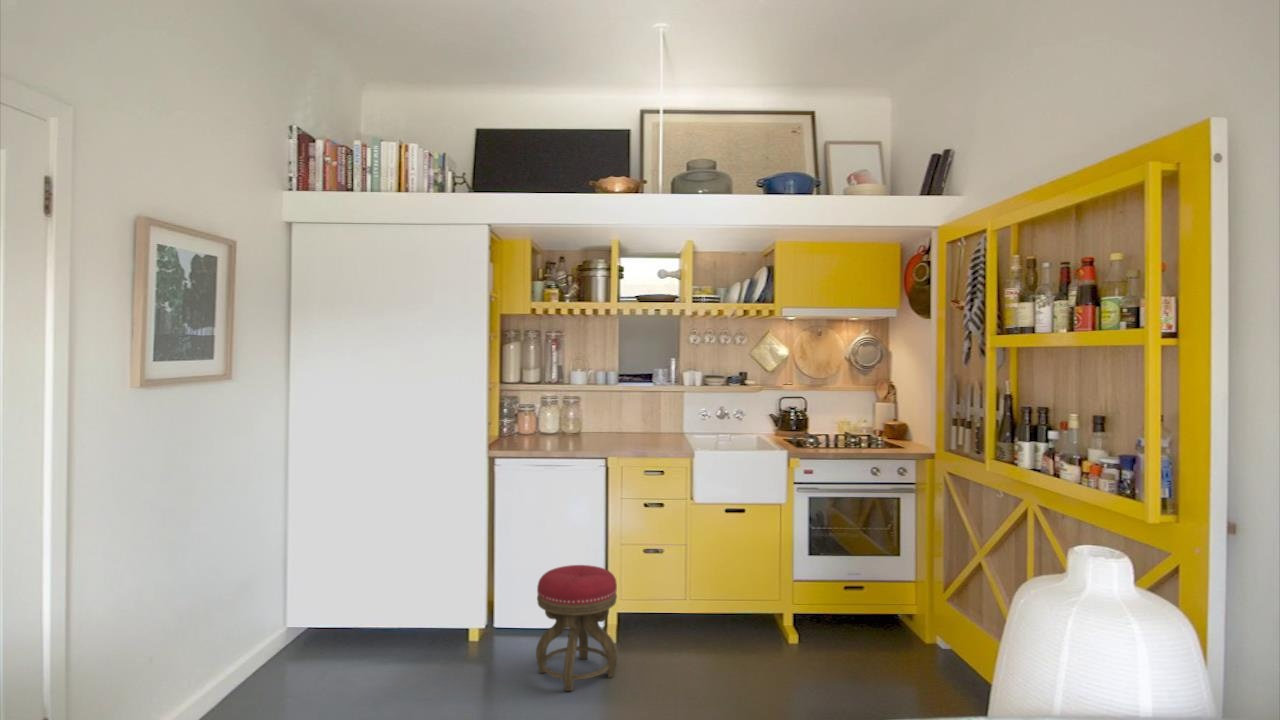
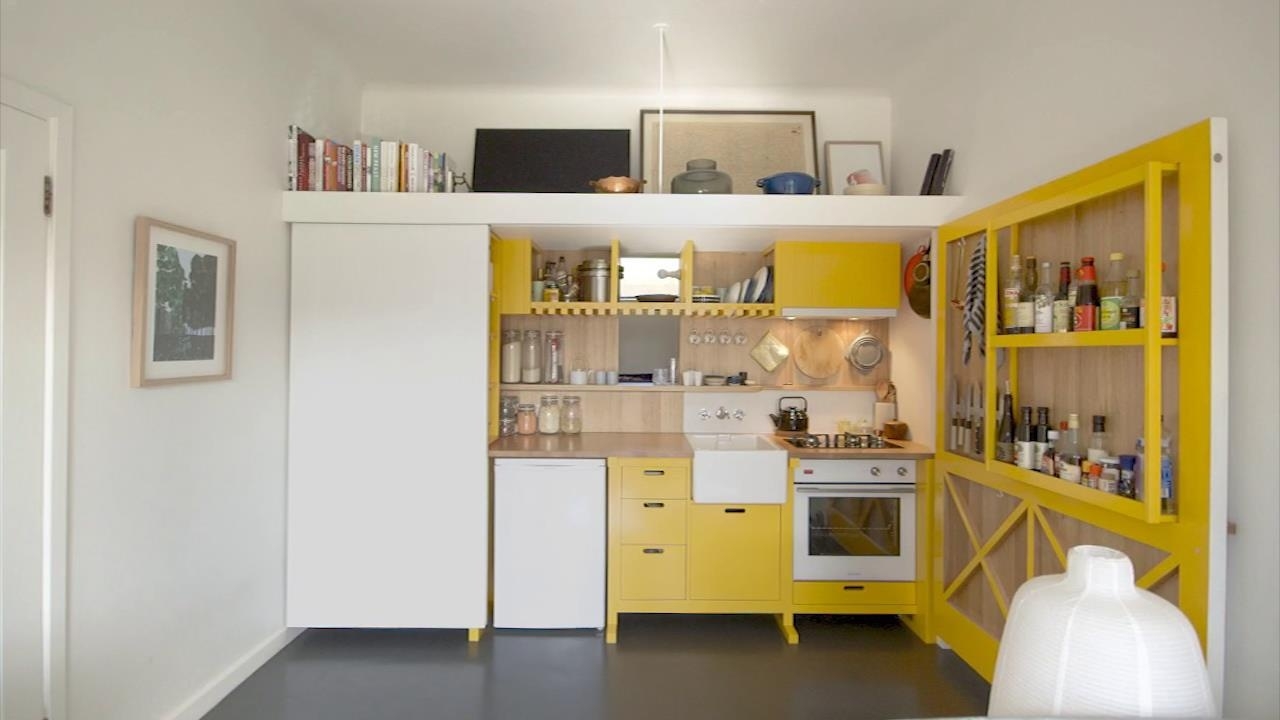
- stool (576, 622)
